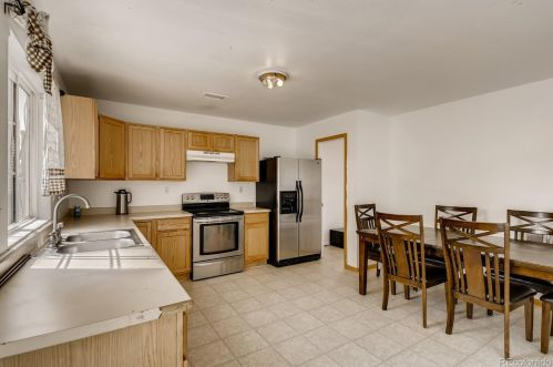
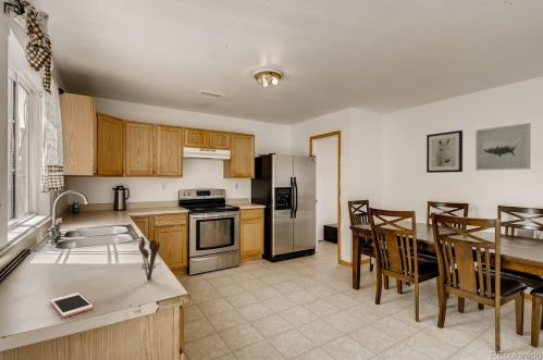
+ wall art (443, 152)
+ utensil holder (147, 258)
+ wall art (501, 148)
+ cell phone (71, 303)
